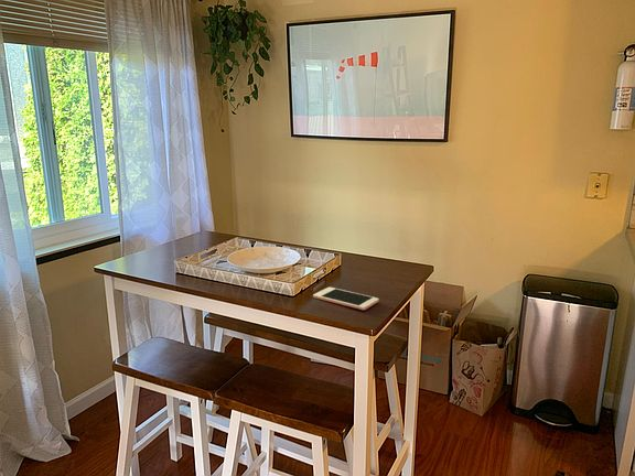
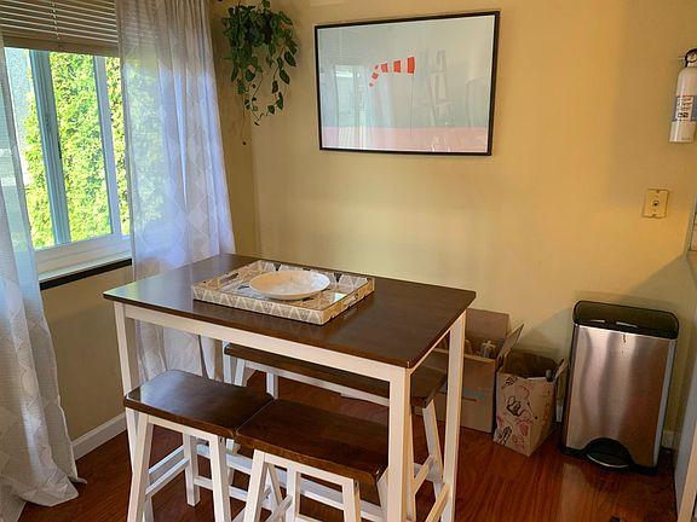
- cell phone (345, 298)
